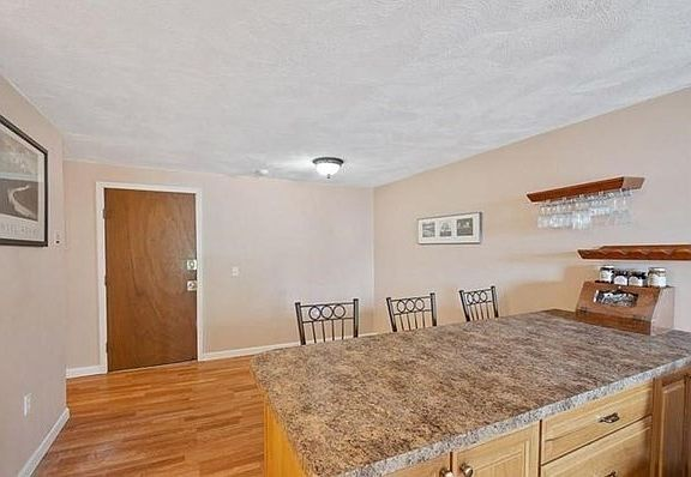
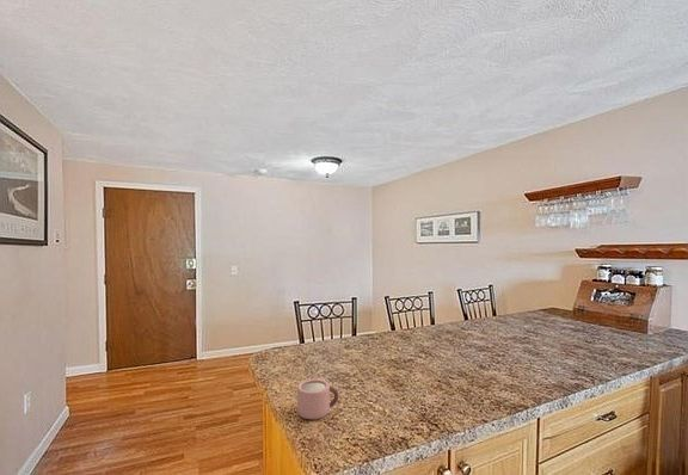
+ mug (318, 397)
